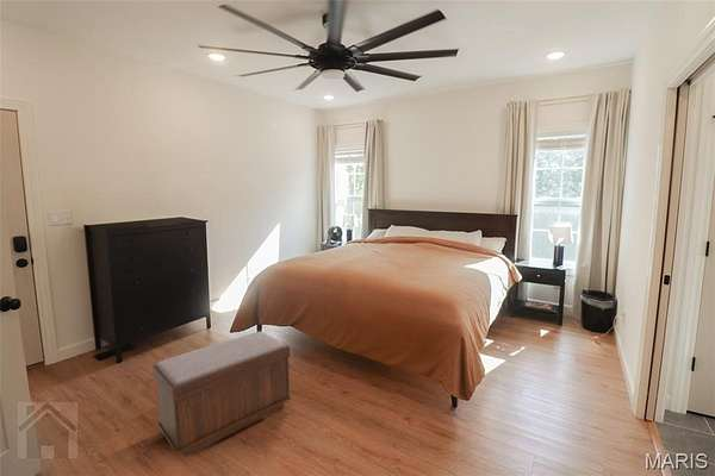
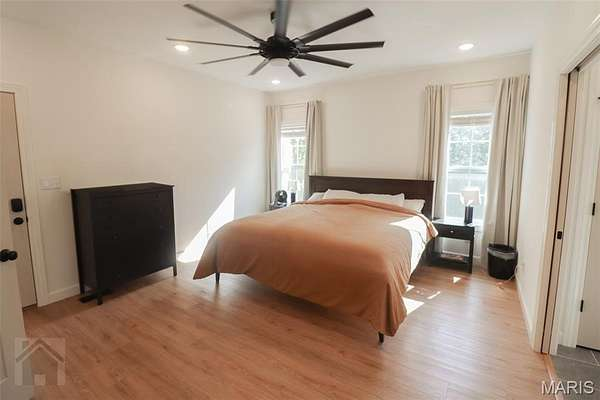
- bench (226, 384)
